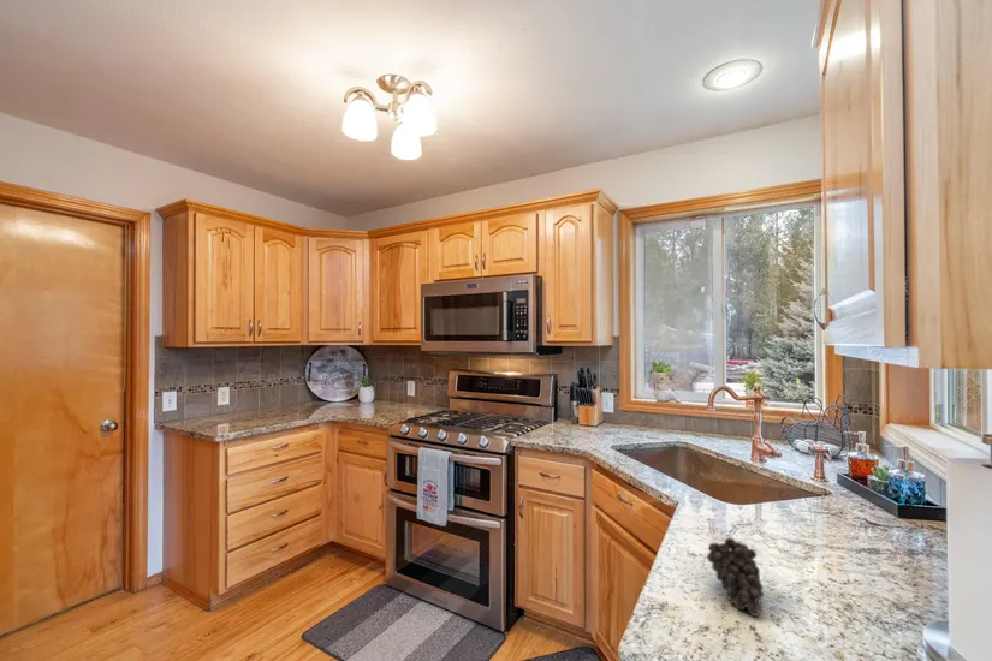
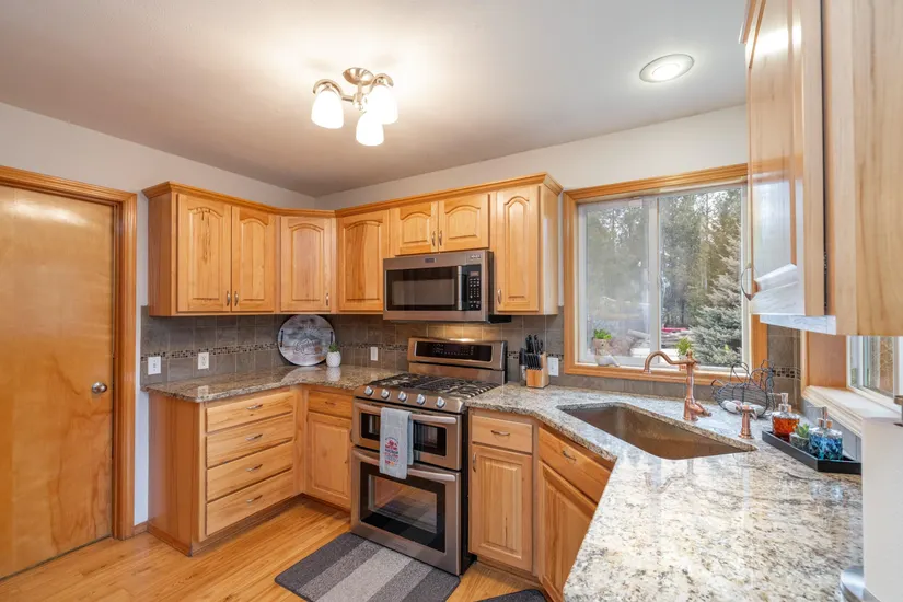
- fruit (733, 568)
